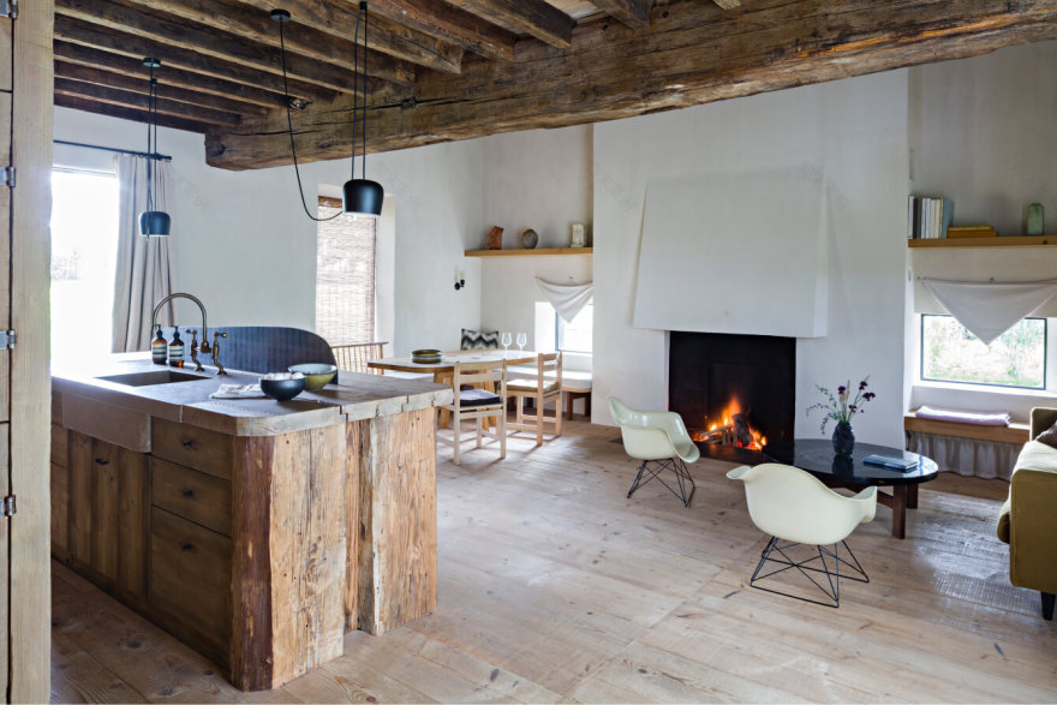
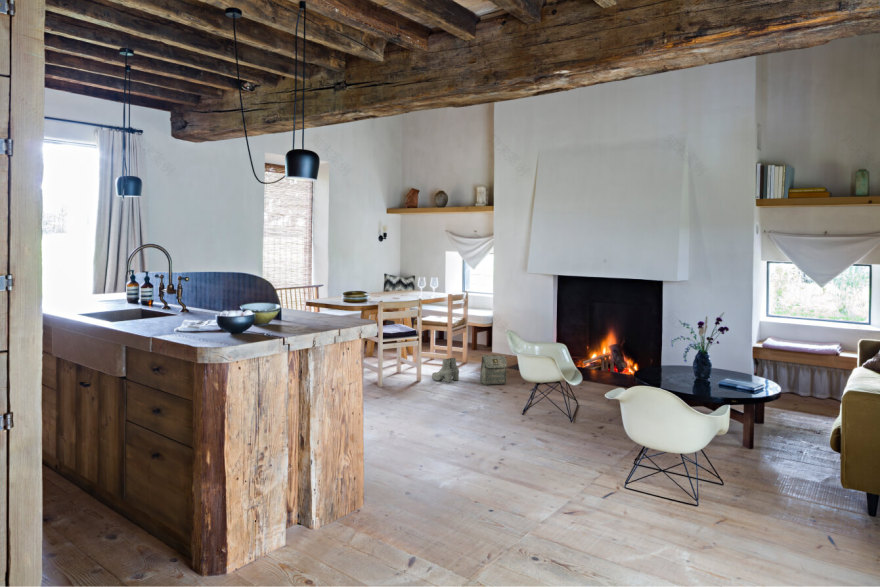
+ bag (493, 369)
+ boots (445, 368)
